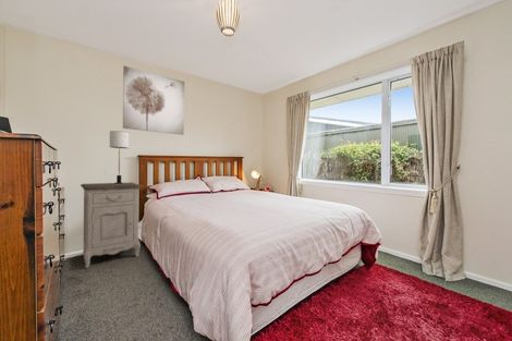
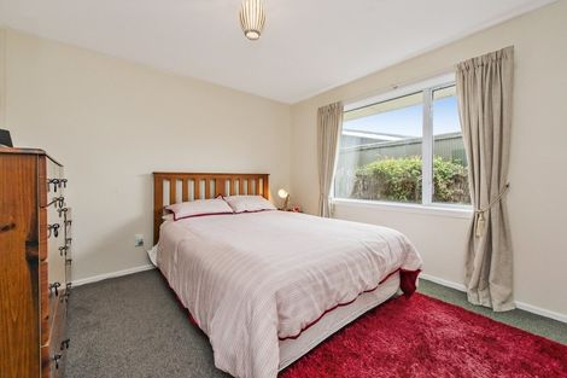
- nightstand (111, 220)
- wall art (156, 102)
- table lamp (119, 157)
